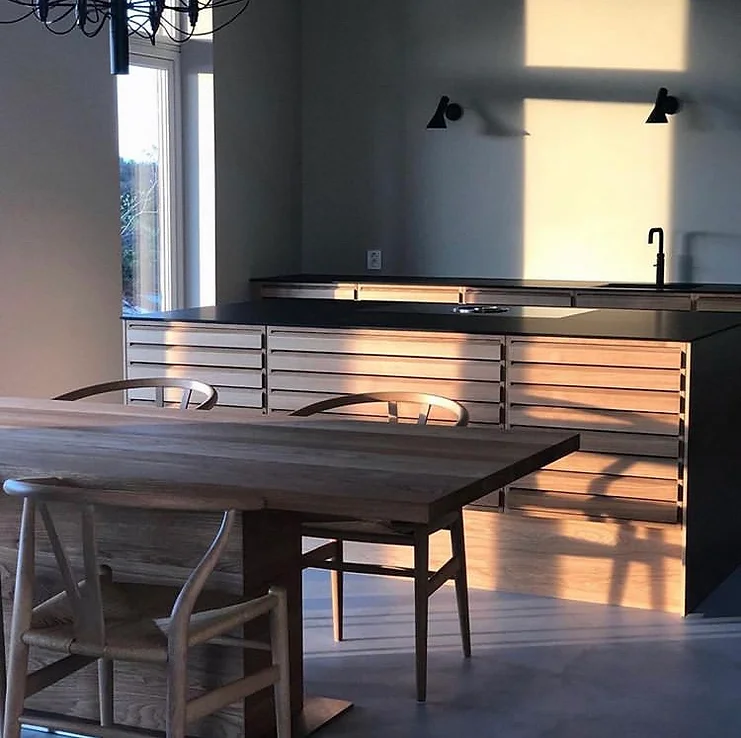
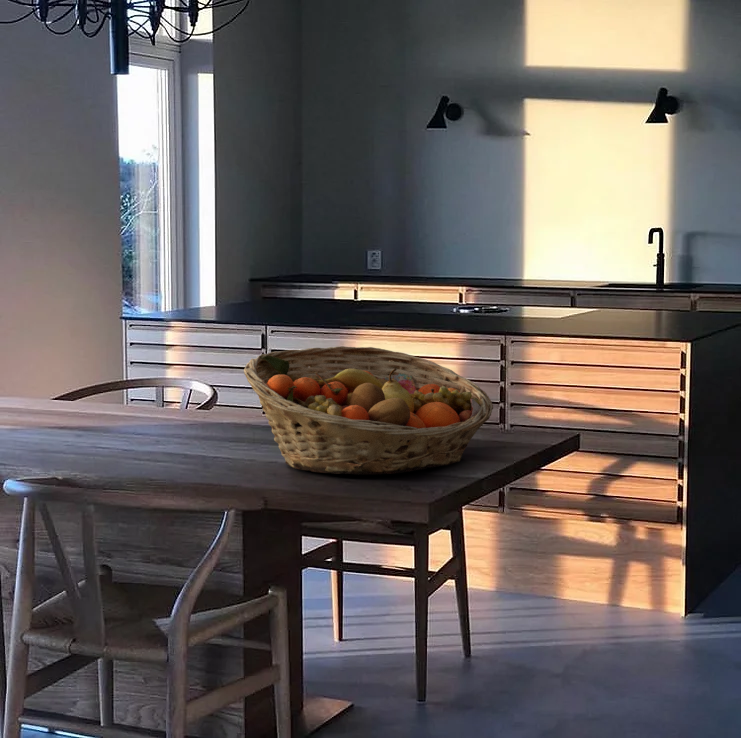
+ fruit basket (369, 406)
